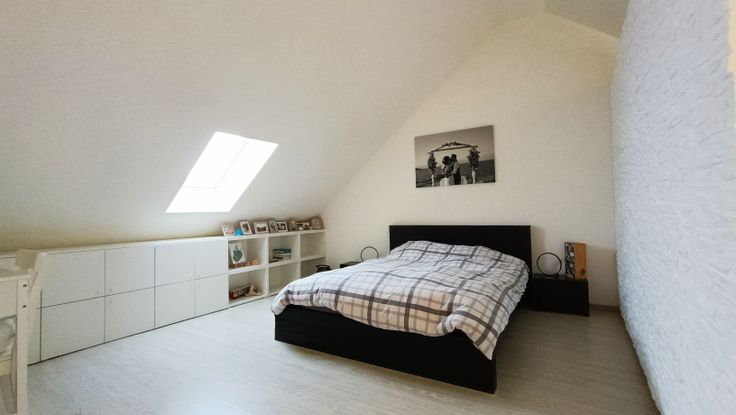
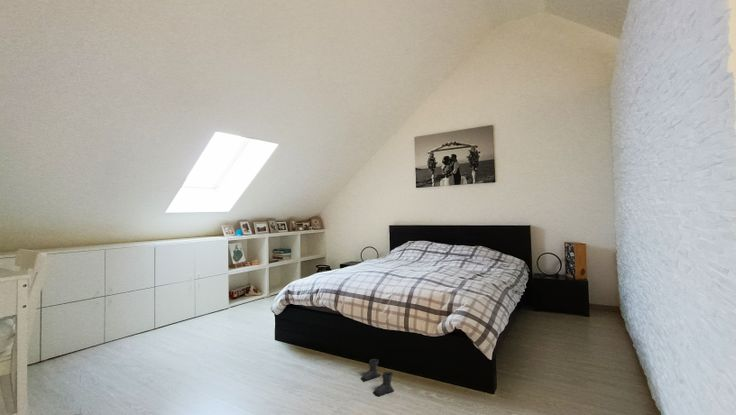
+ boots (377, 375)
